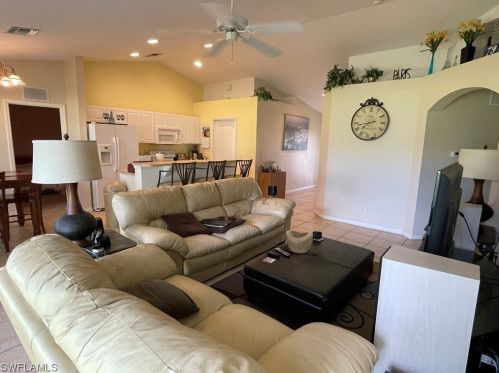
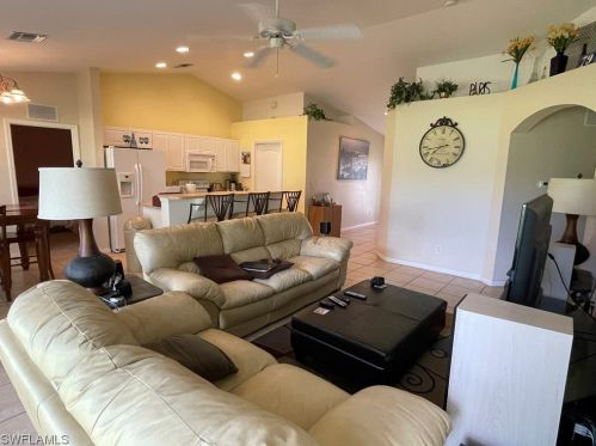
- decorative bowl (299, 241)
